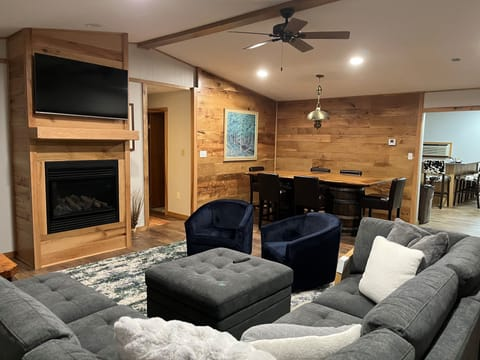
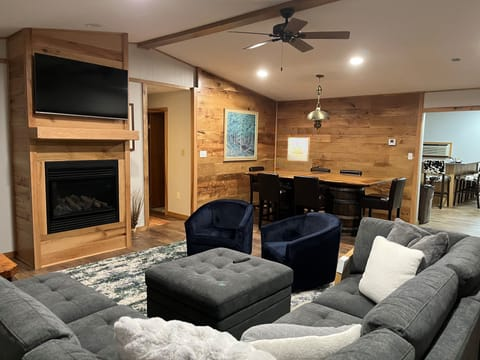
+ wall art (298, 149)
